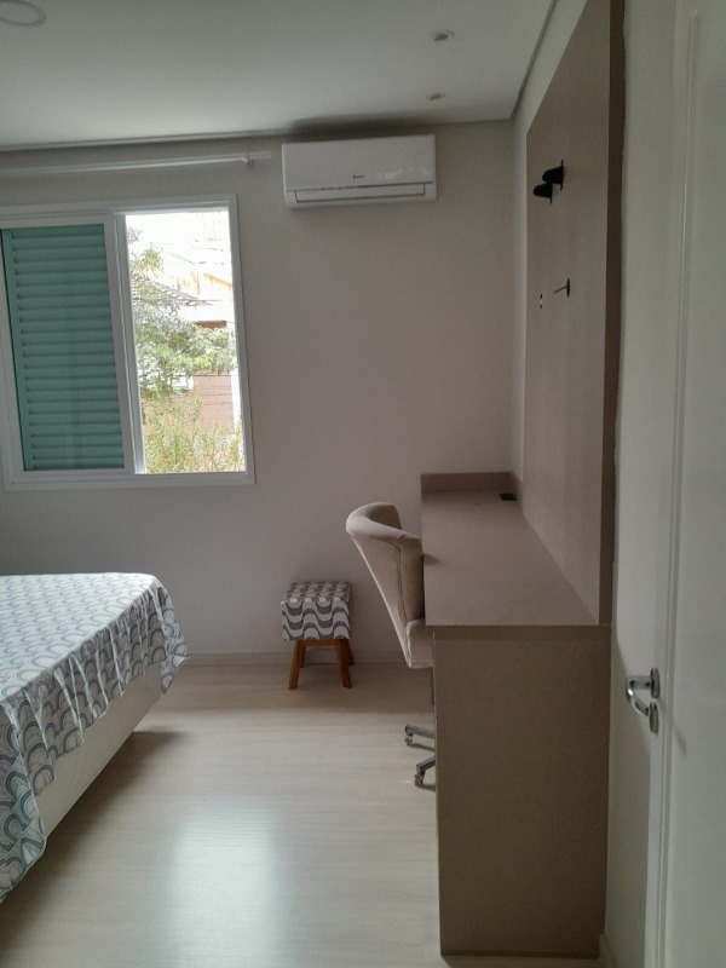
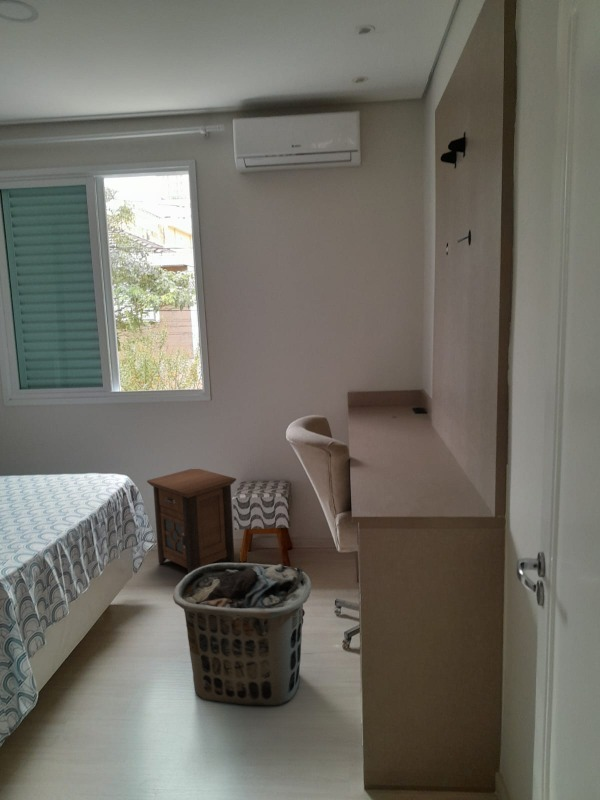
+ nightstand (194, 521)
+ clothes hamper (244, 624)
